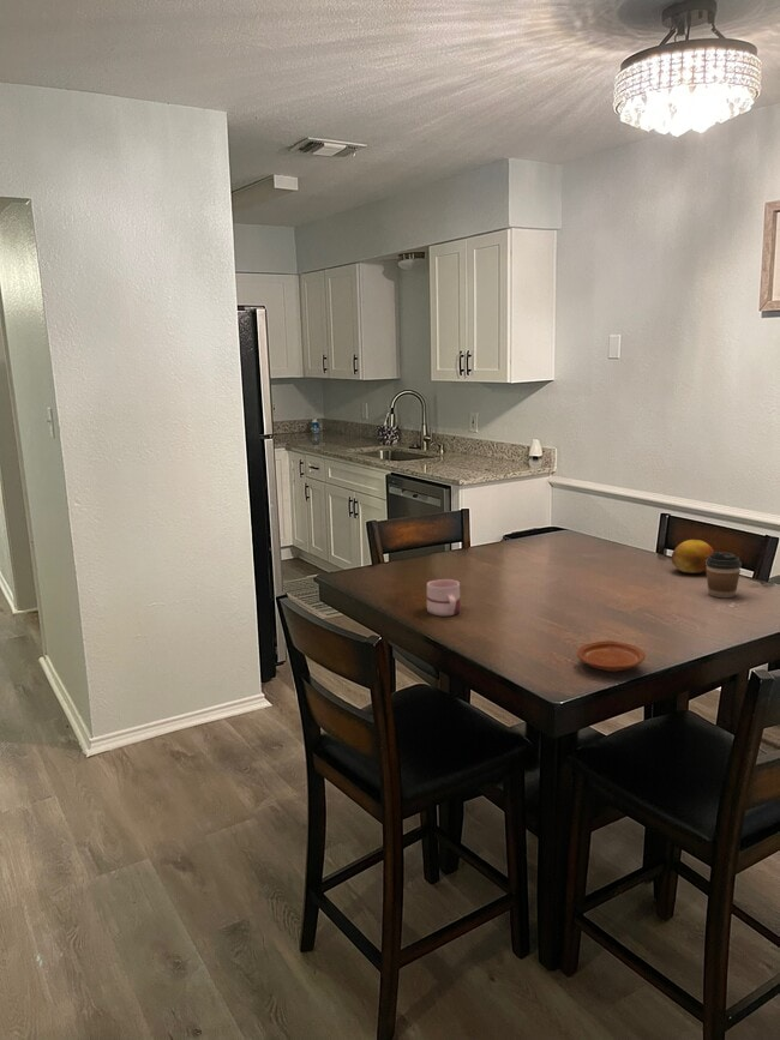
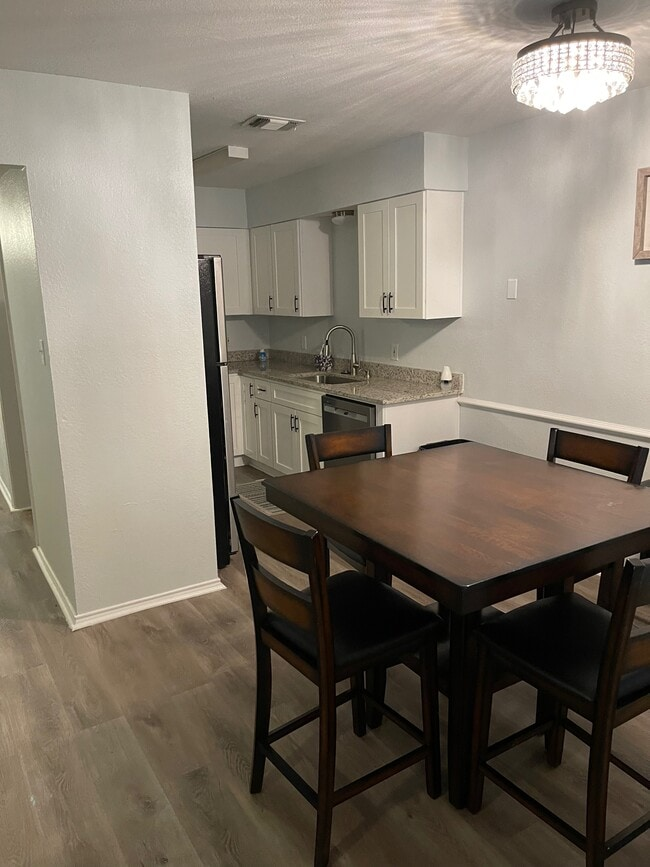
- fruit (692, 555)
- mug (444, 597)
- plate (610, 659)
- coffee cup (722, 572)
